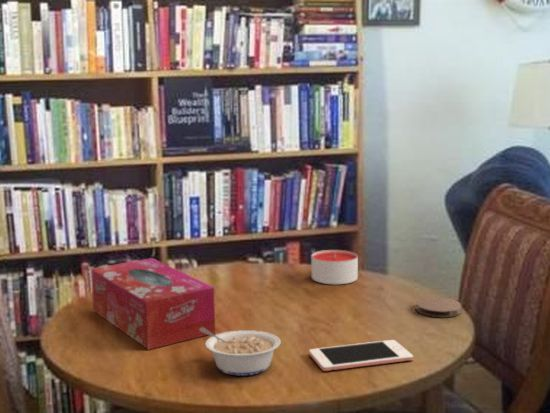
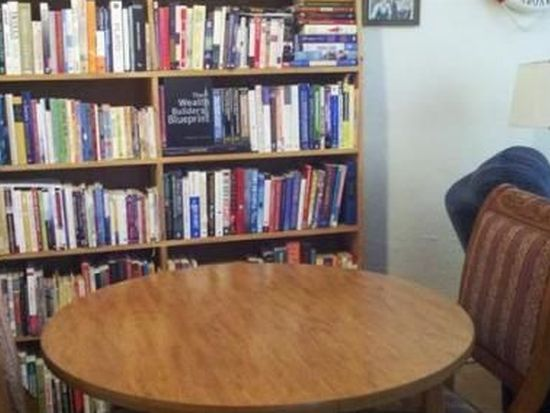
- candle (334, 265)
- cell phone (360, 354)
- coaster (438, 306)
- legume (240, 351)
- tissue box (150, 299)
